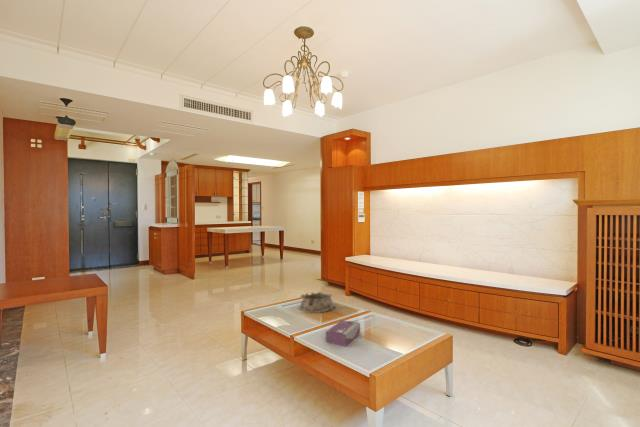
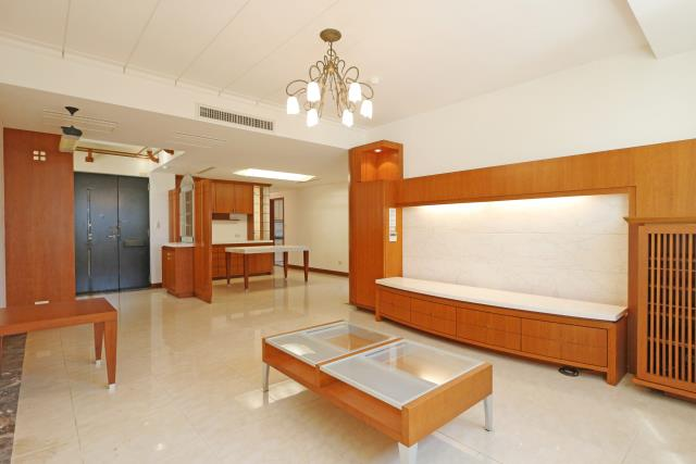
- tissue box (343, 332)
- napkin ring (316, 301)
